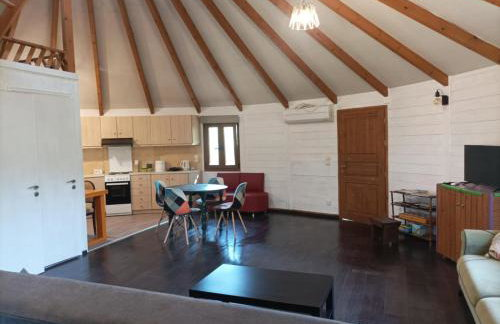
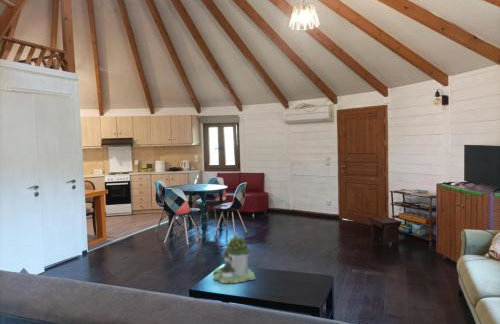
+ succulent planter (231, 255)
